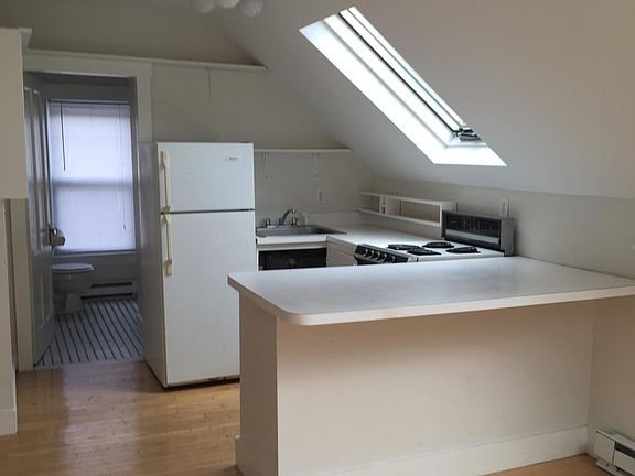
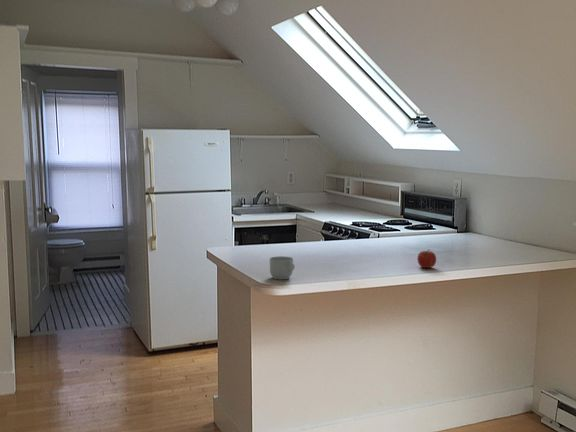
+ fruit (426, 258)
+ mug (283, 268)
